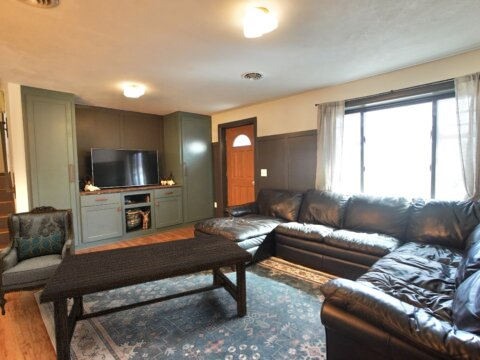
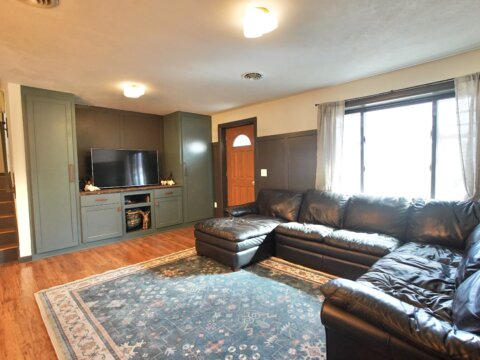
- coffee table (157, 280)
- armchair (40, 252)
